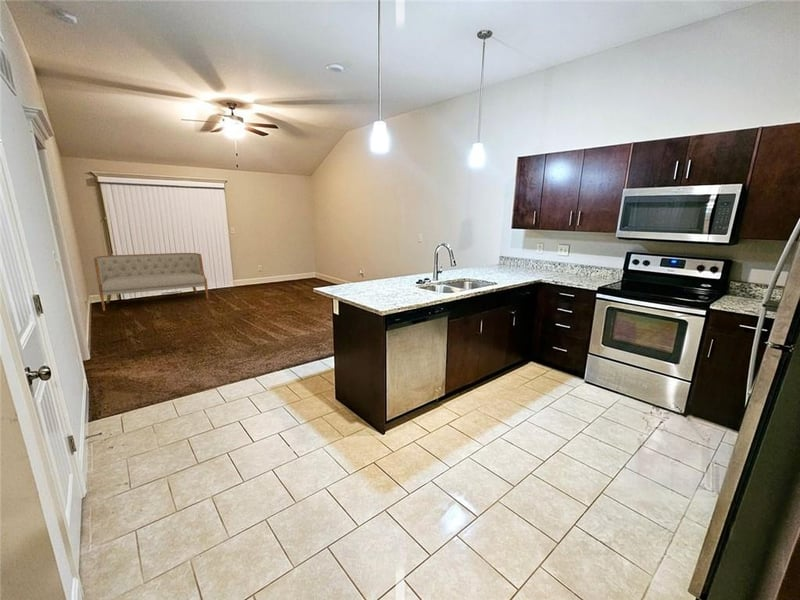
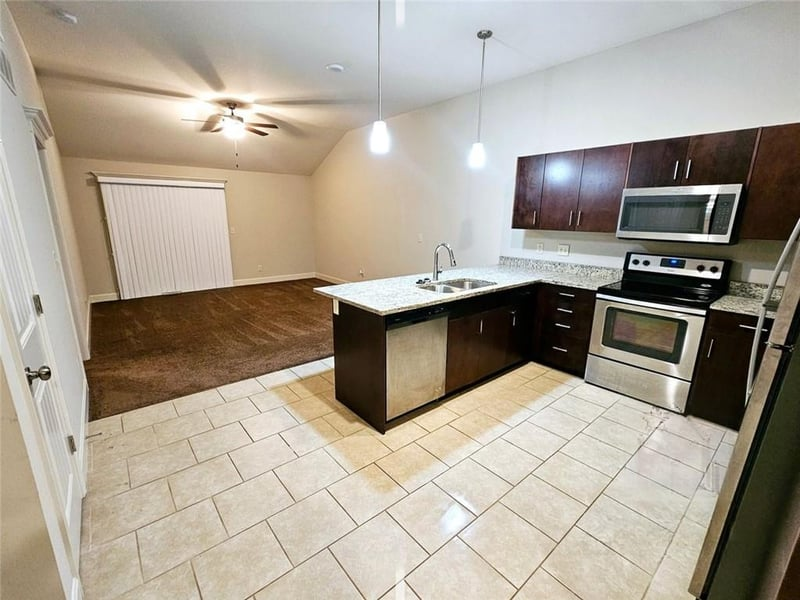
- sofa (154, 278)
